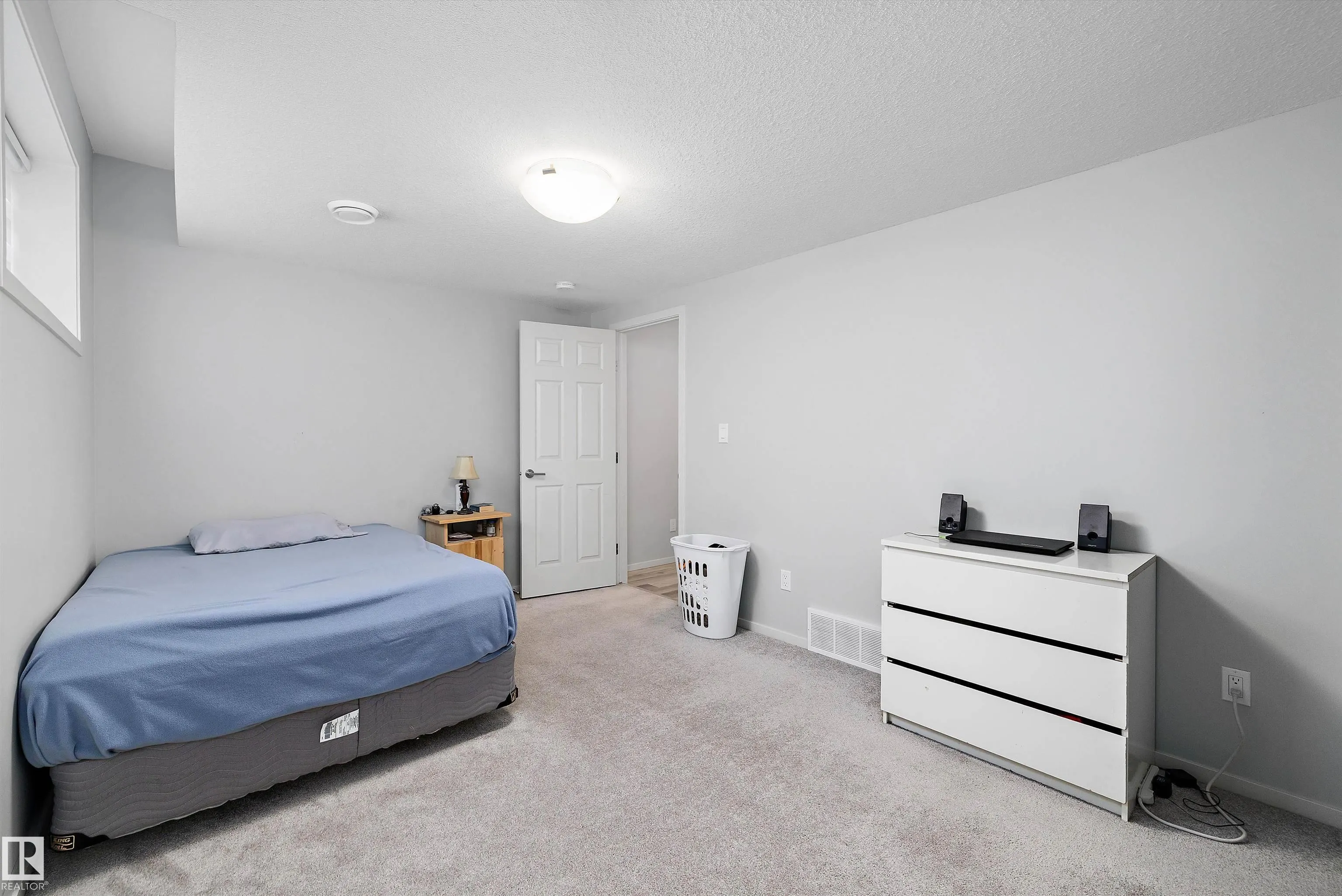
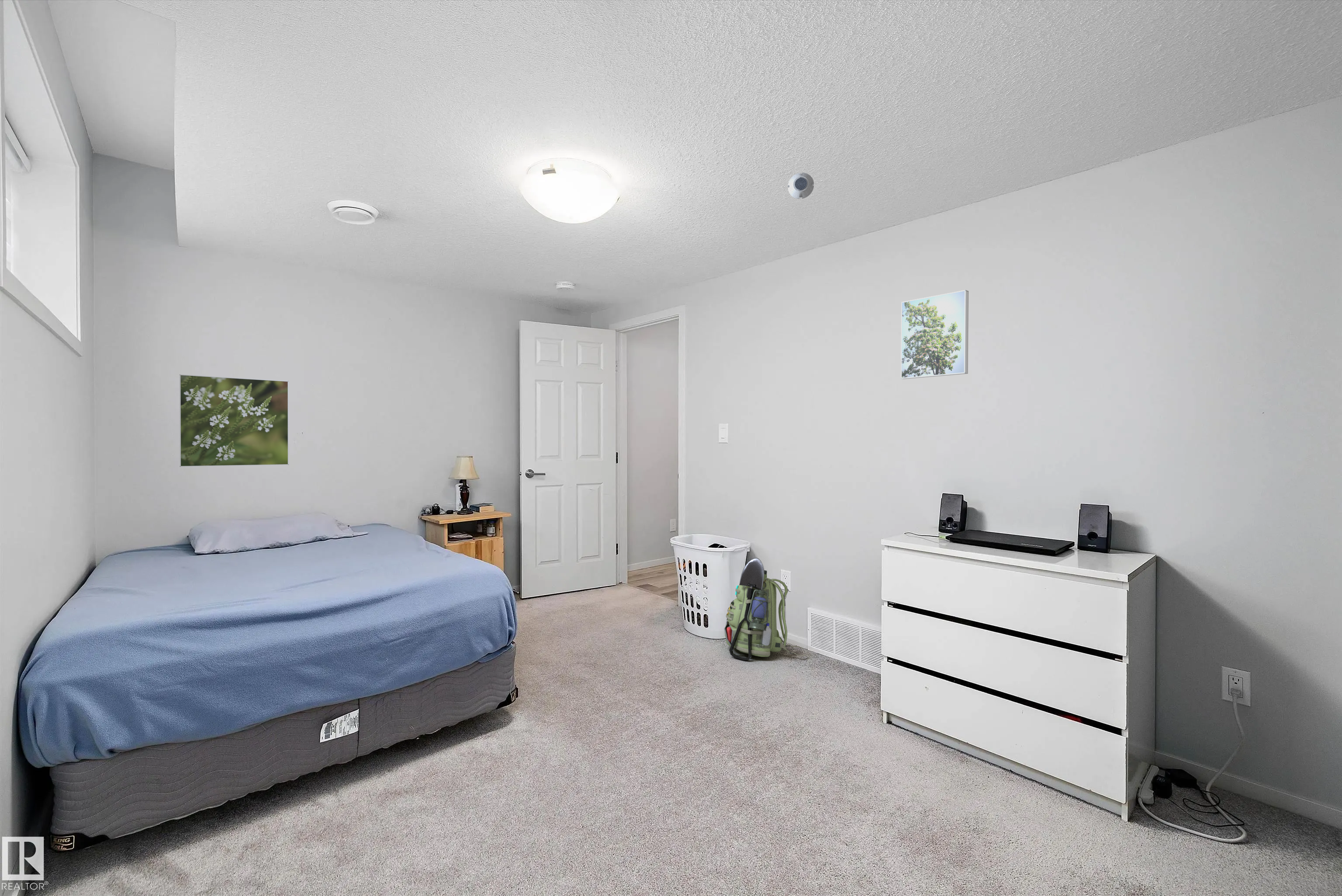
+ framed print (236, 422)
+ smoke detector (801, 185)
+ backpack (763, 604)
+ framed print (933, 336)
